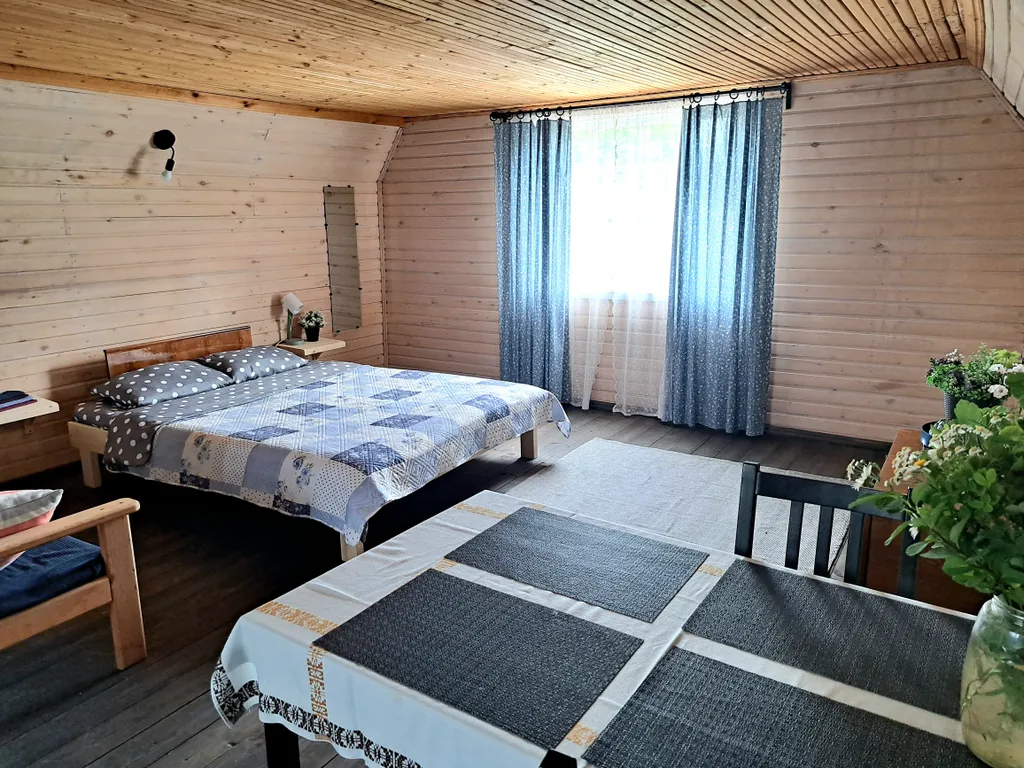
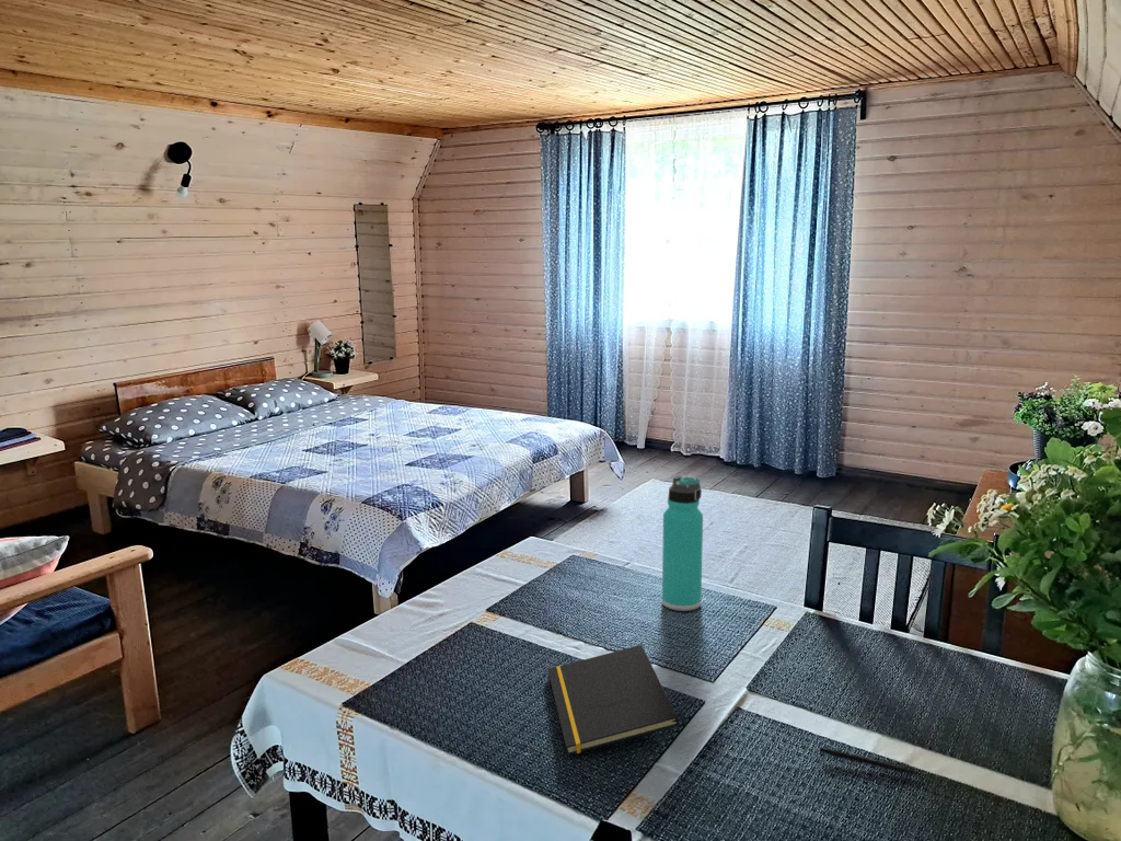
+ notepad (608, 694)
+ pen (870, 761)
+ thermos bottle (682, 541)
